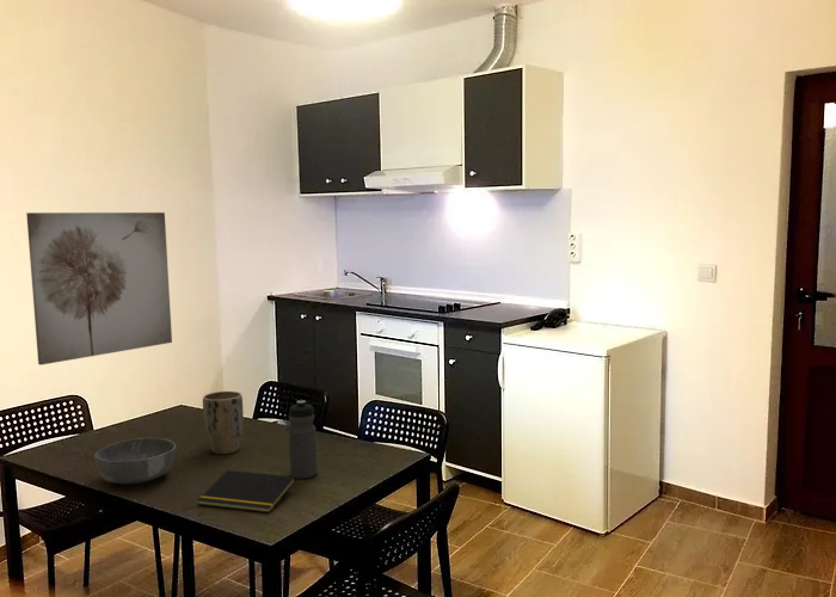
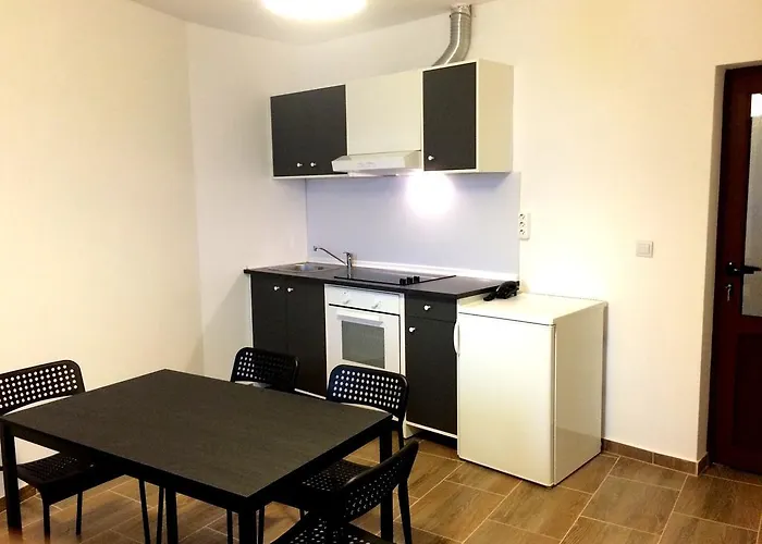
- notepad (247, 490)
- plant pot (223, 423)
- wall art (105, 283)
- water bottle (302, 437)
- bowl (136, 463)
